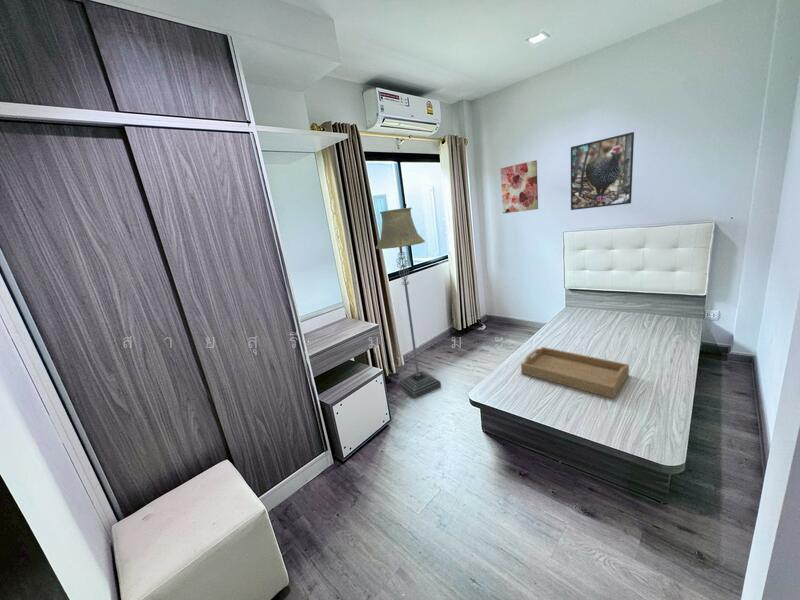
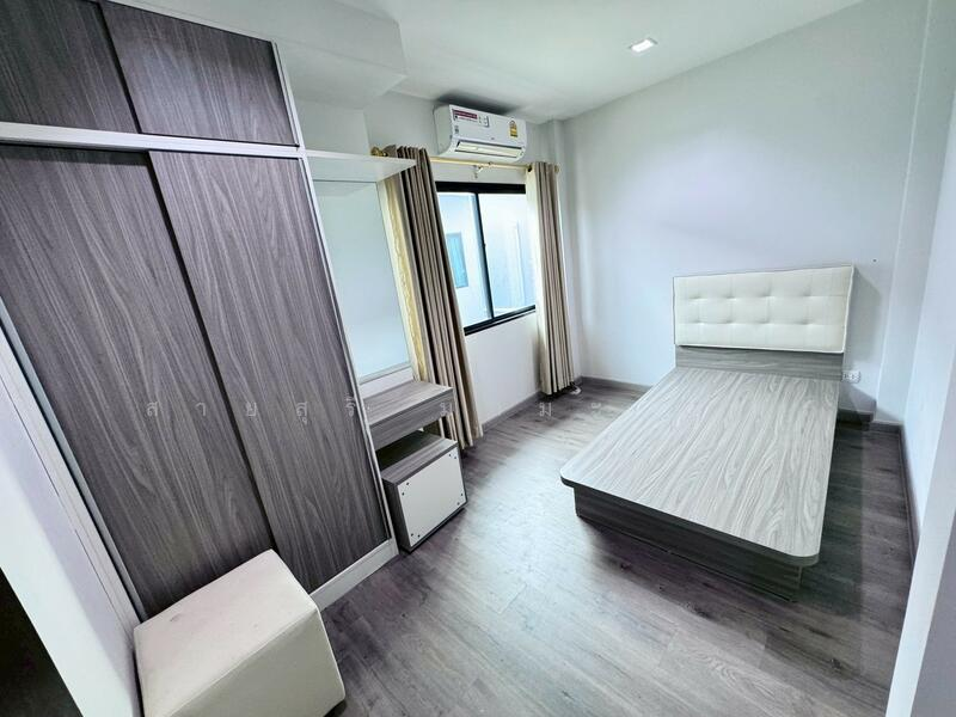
- wall art (518, 188)
- serving tray (572, 367)
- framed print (599, 174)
- floor lamp (408, 304)
